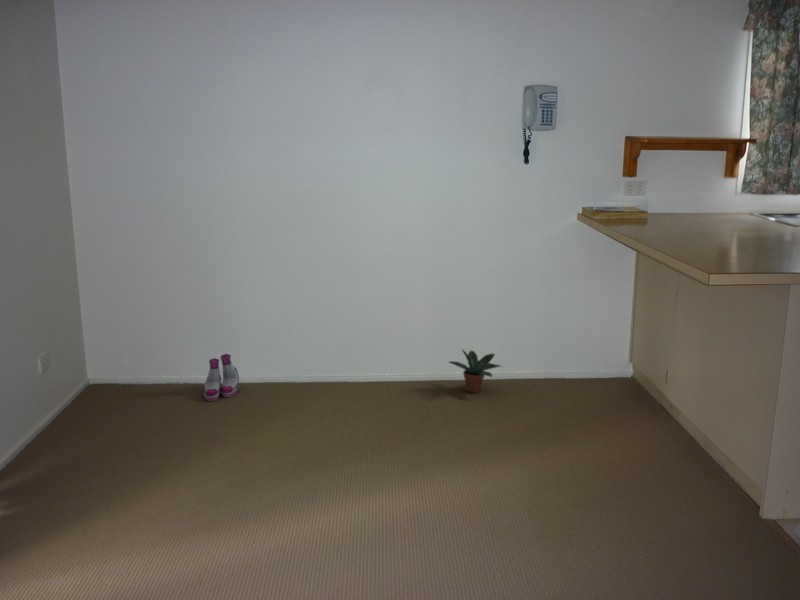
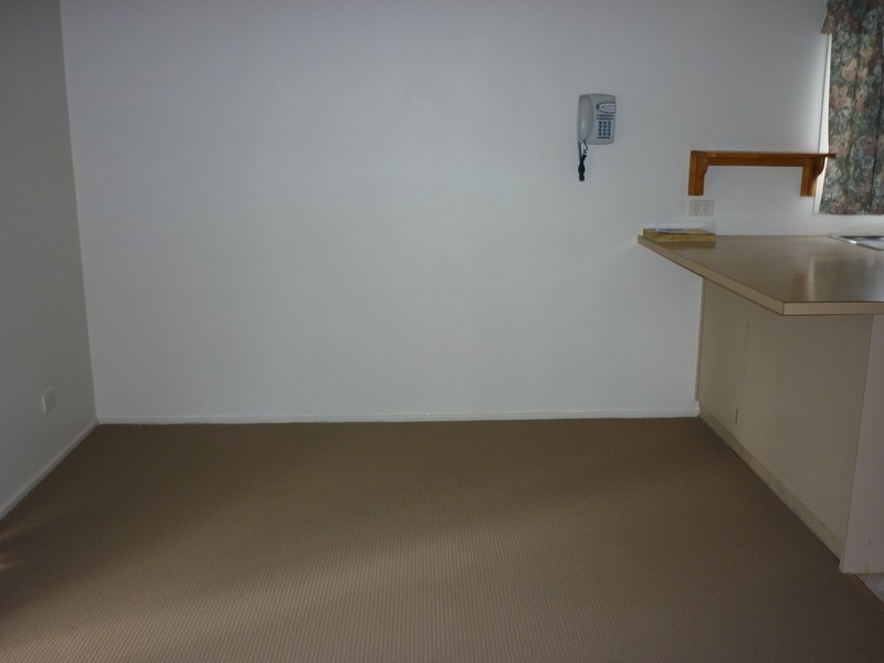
- boots (220, 375)
- potted plant (474, 369)
